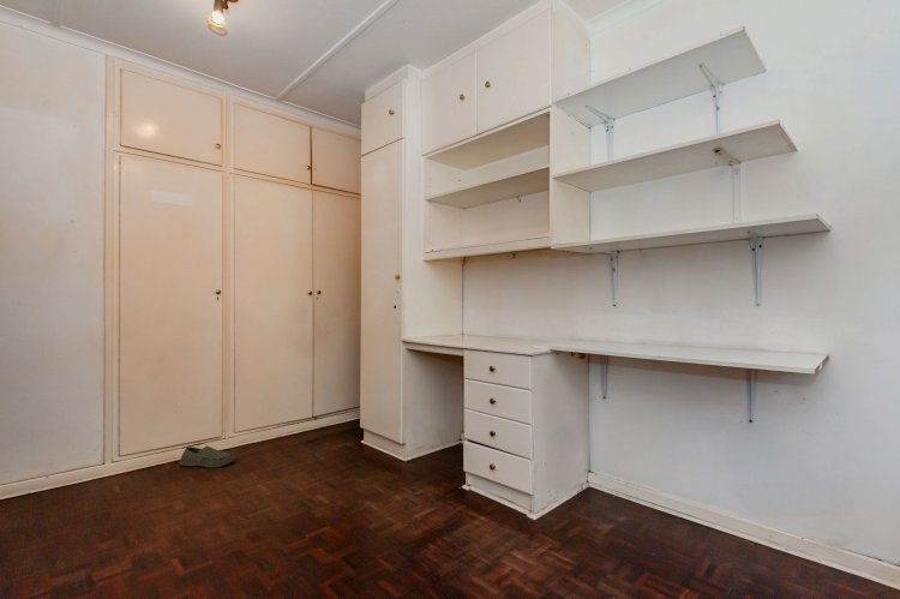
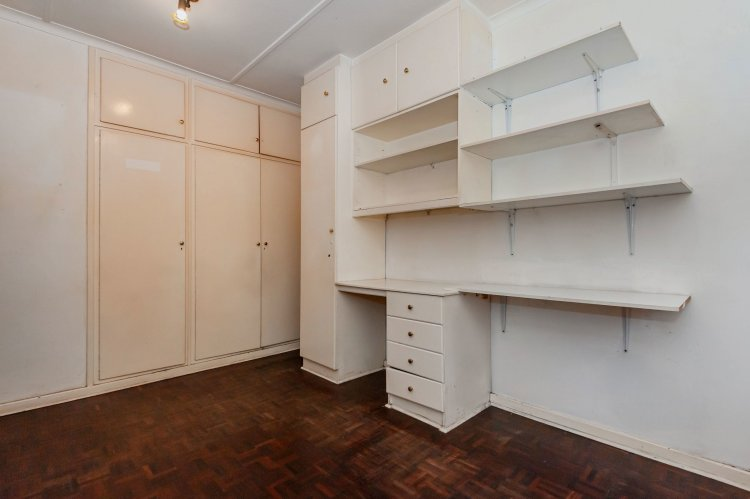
- shoe (208, 455)
